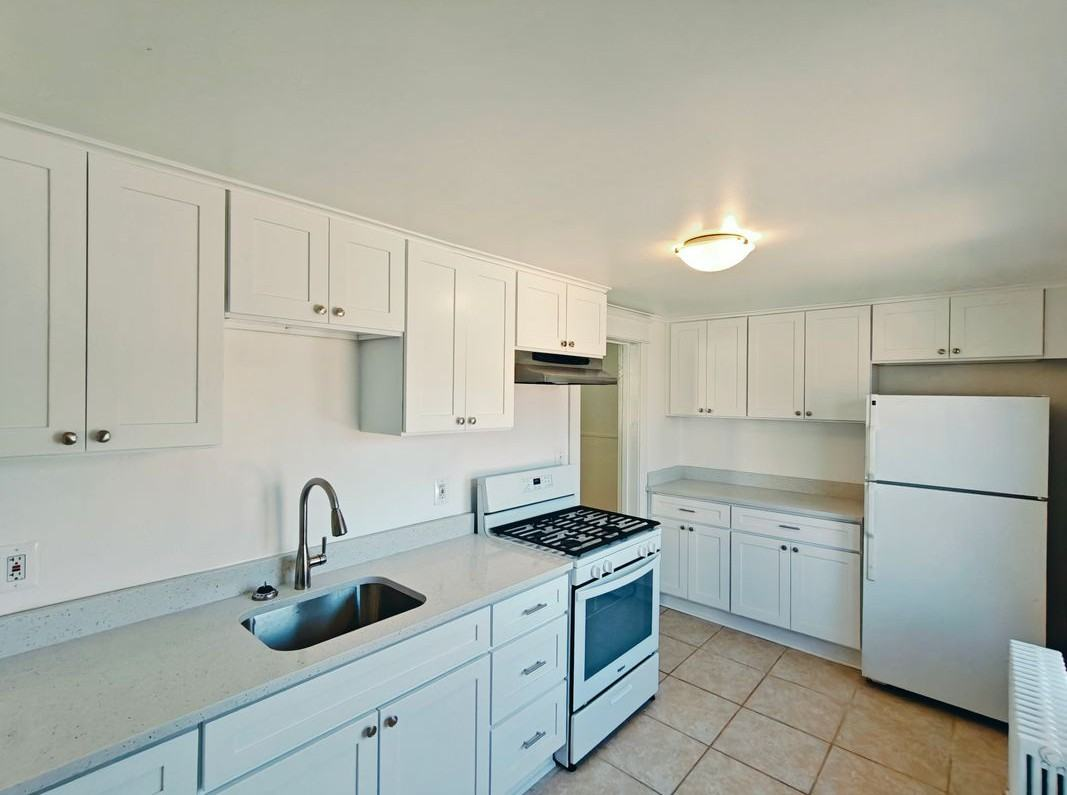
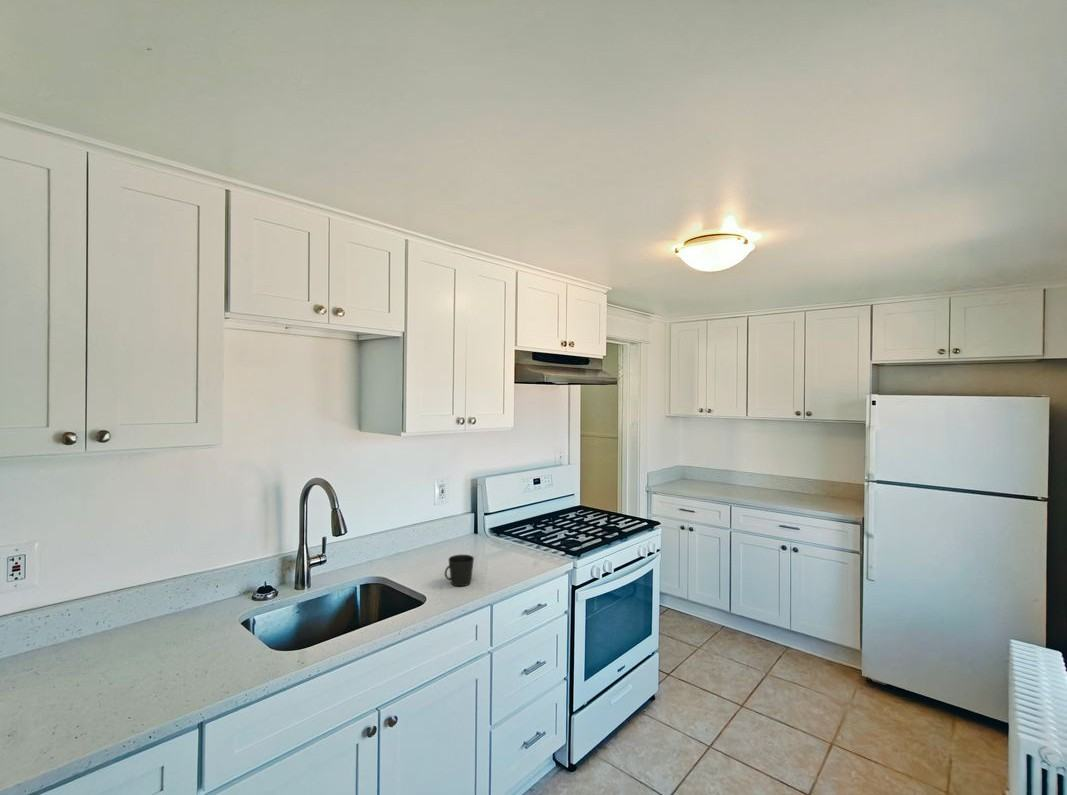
+ cup (458, 571)
